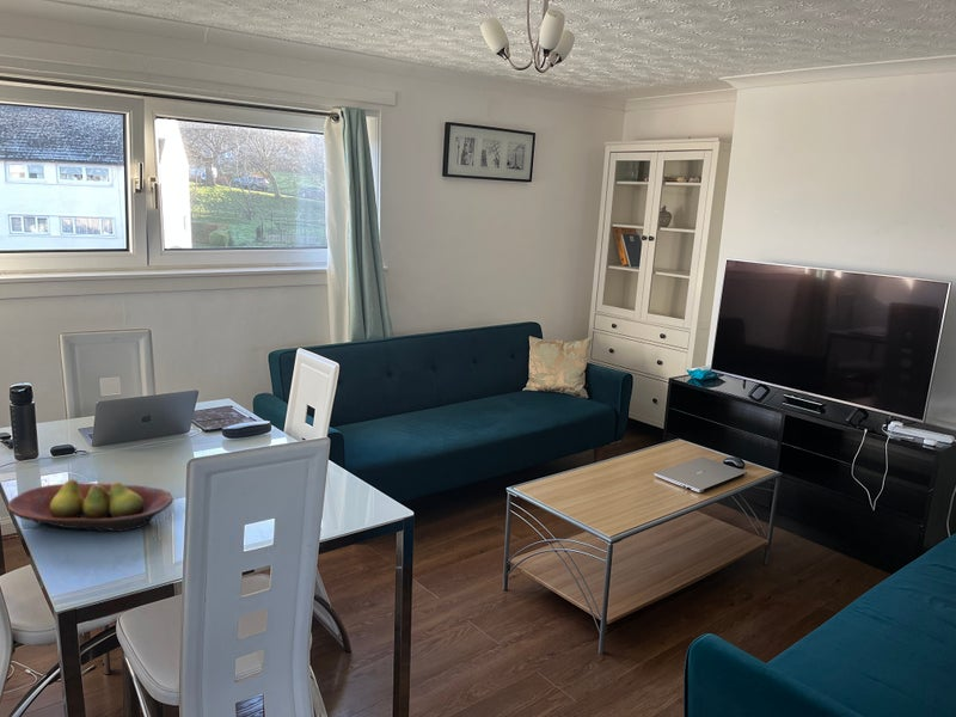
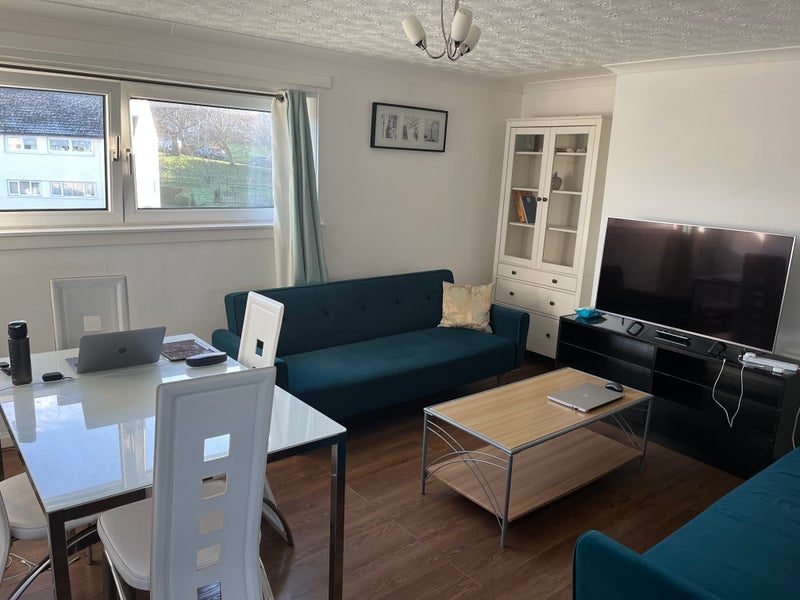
- fruit bowl (92, 502)
